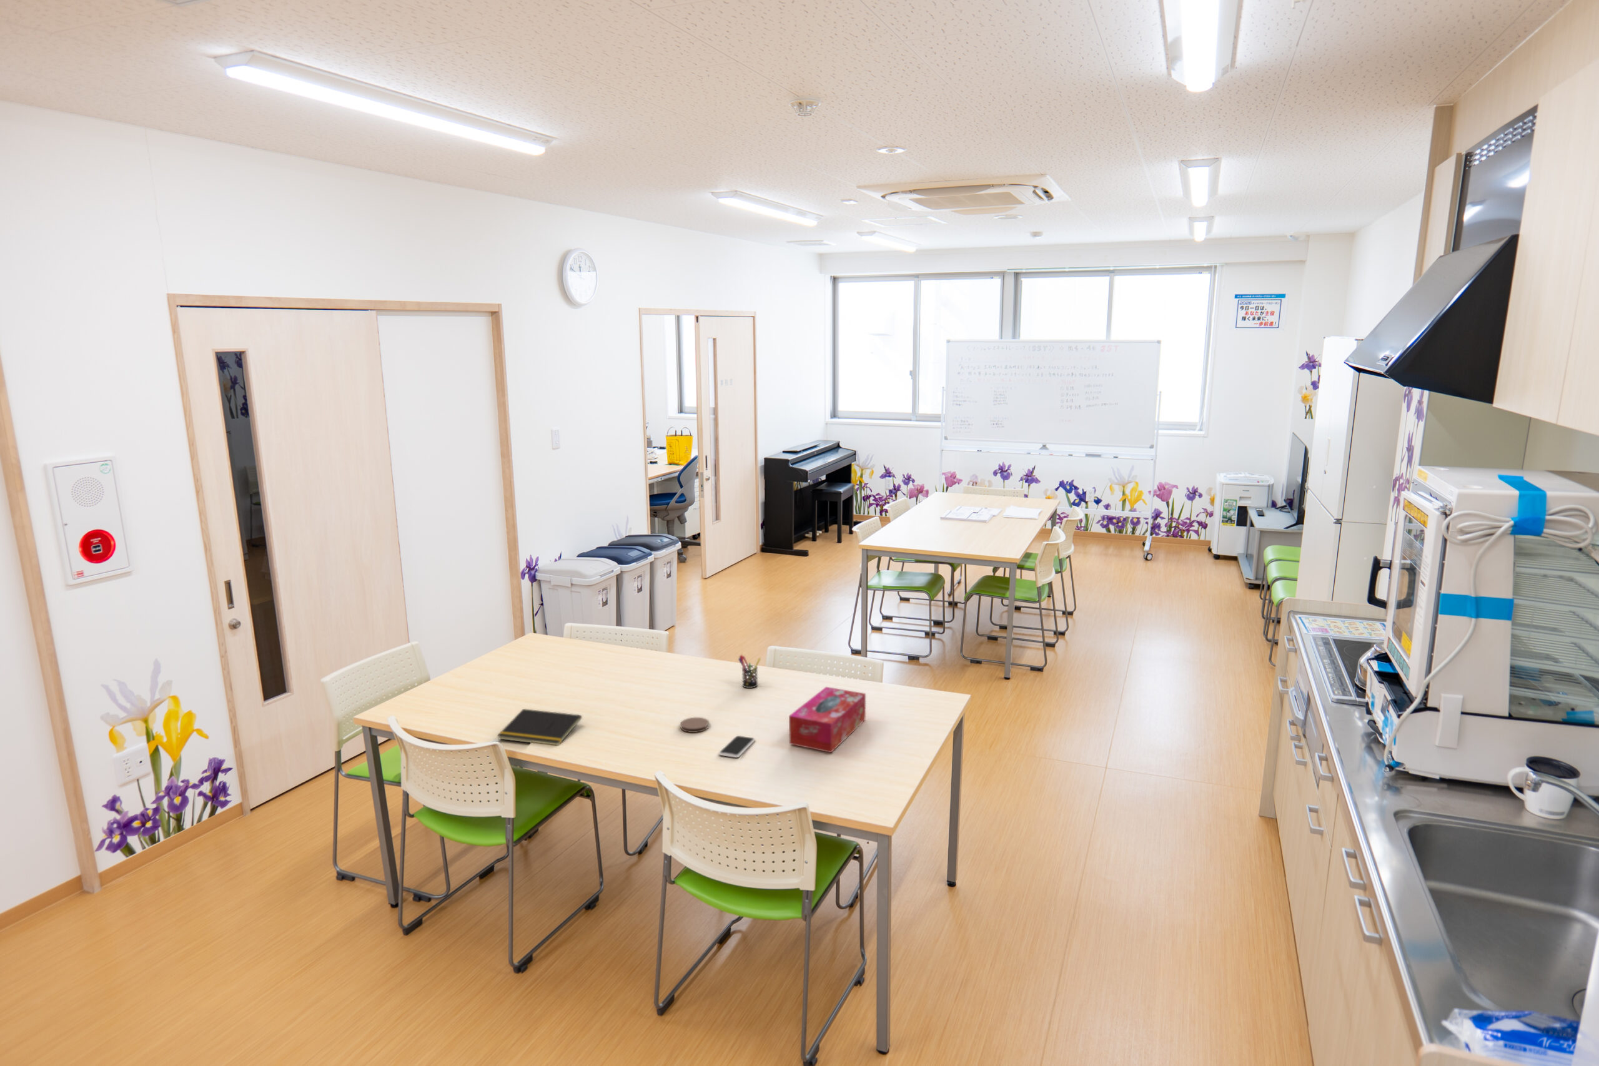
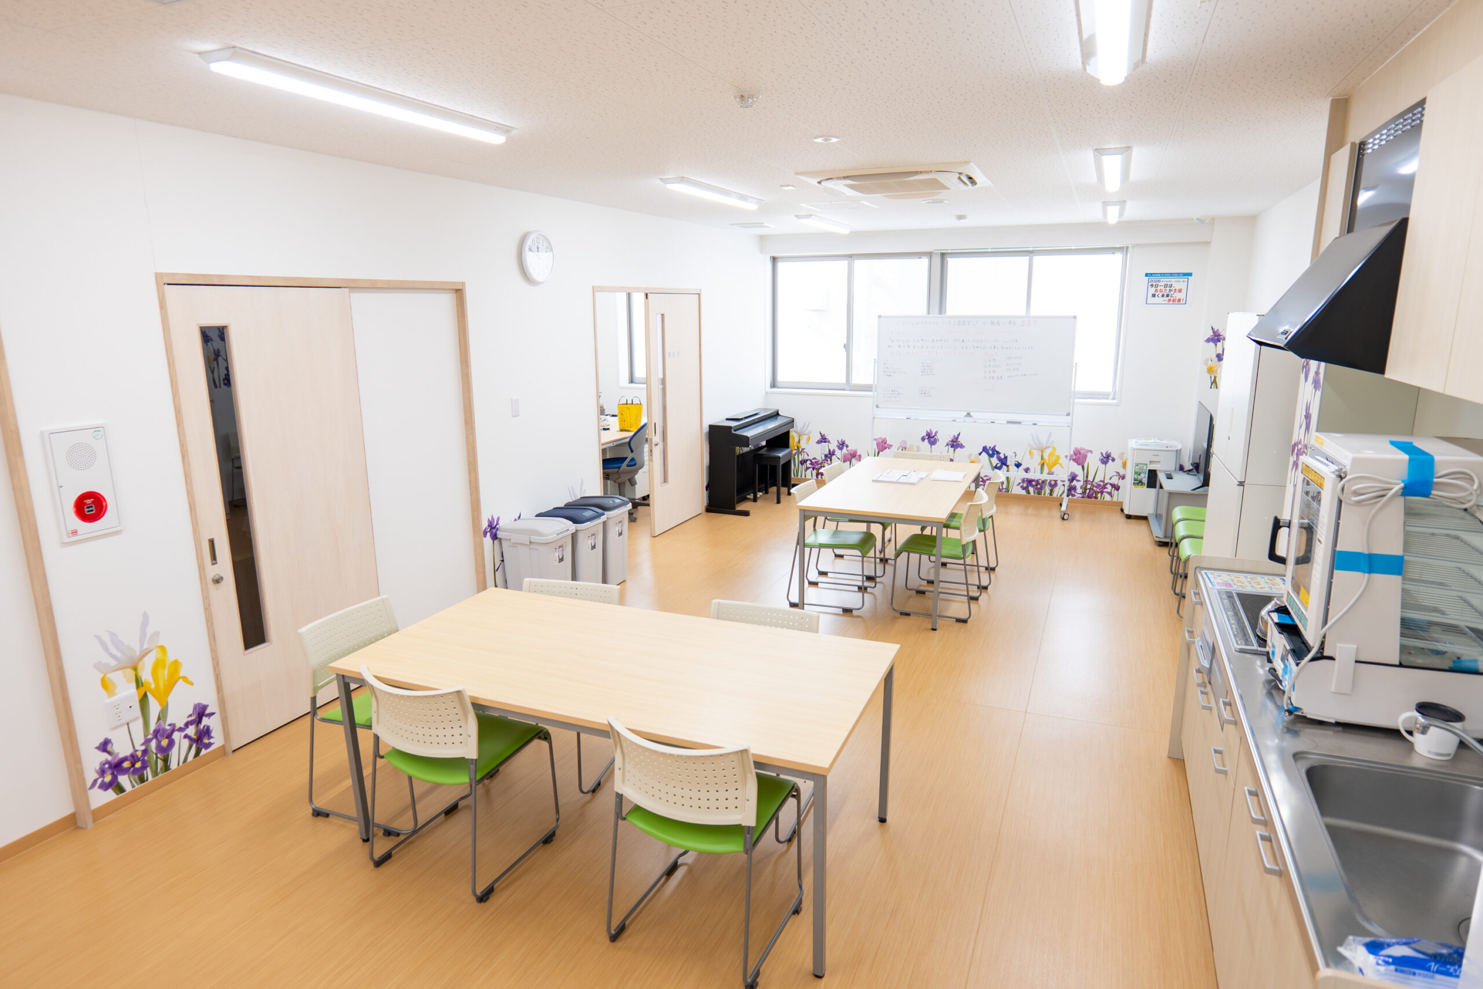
- smartphone (738, 746)
- pen holder (748, 670)
- coaster (695, 725)
- notepad (540, 726)
- tissue box (828, 717)
